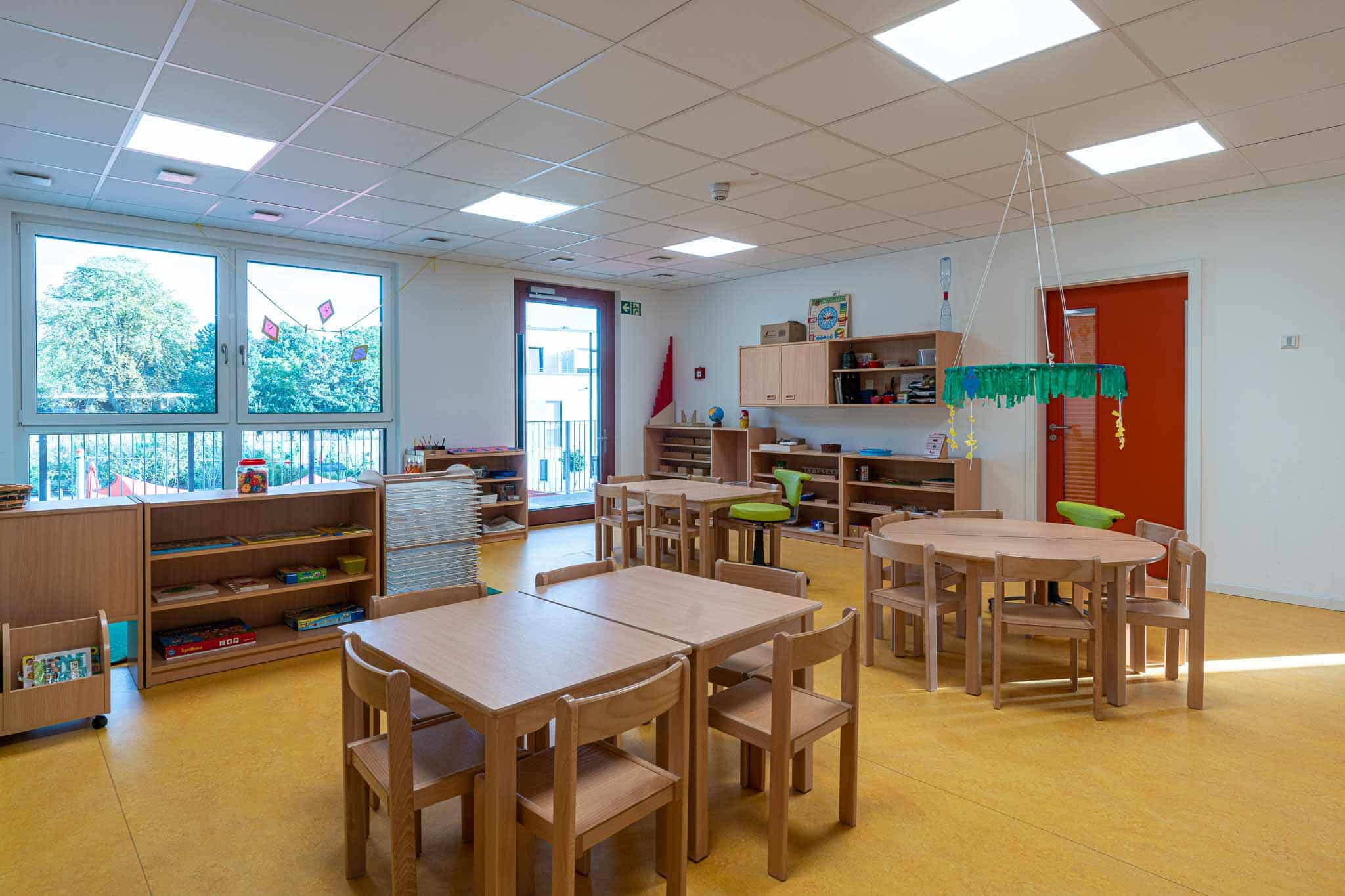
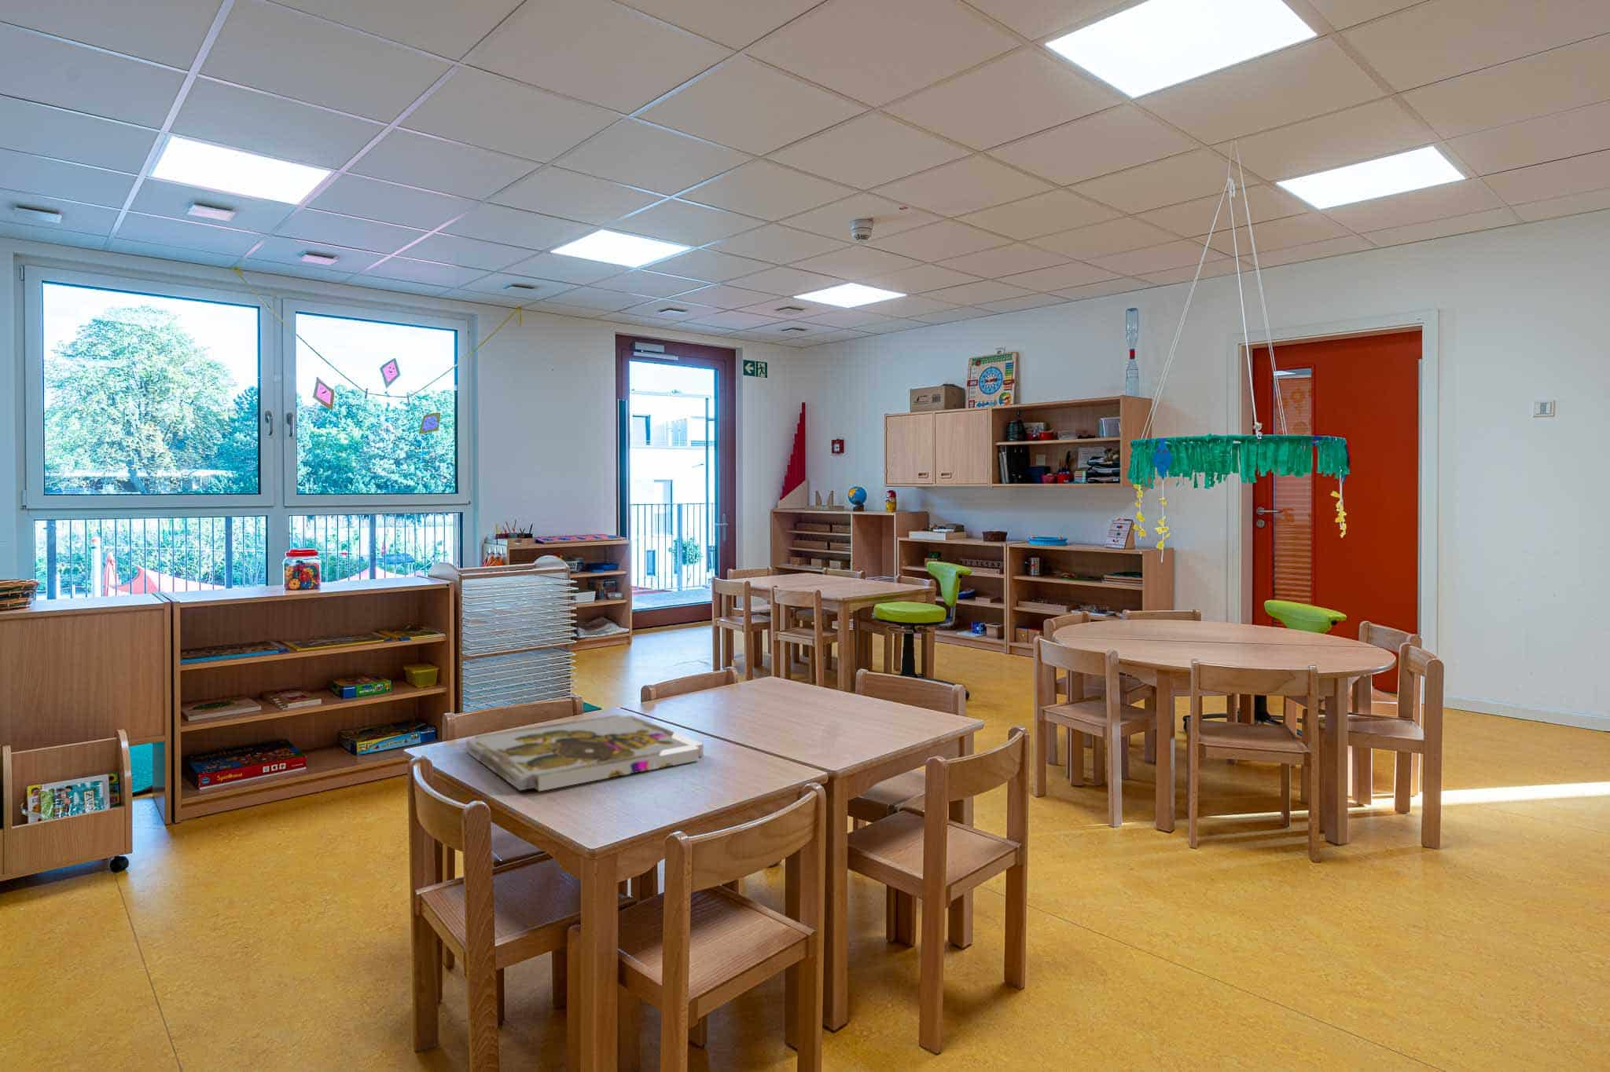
+ puzzle (583, 748)
